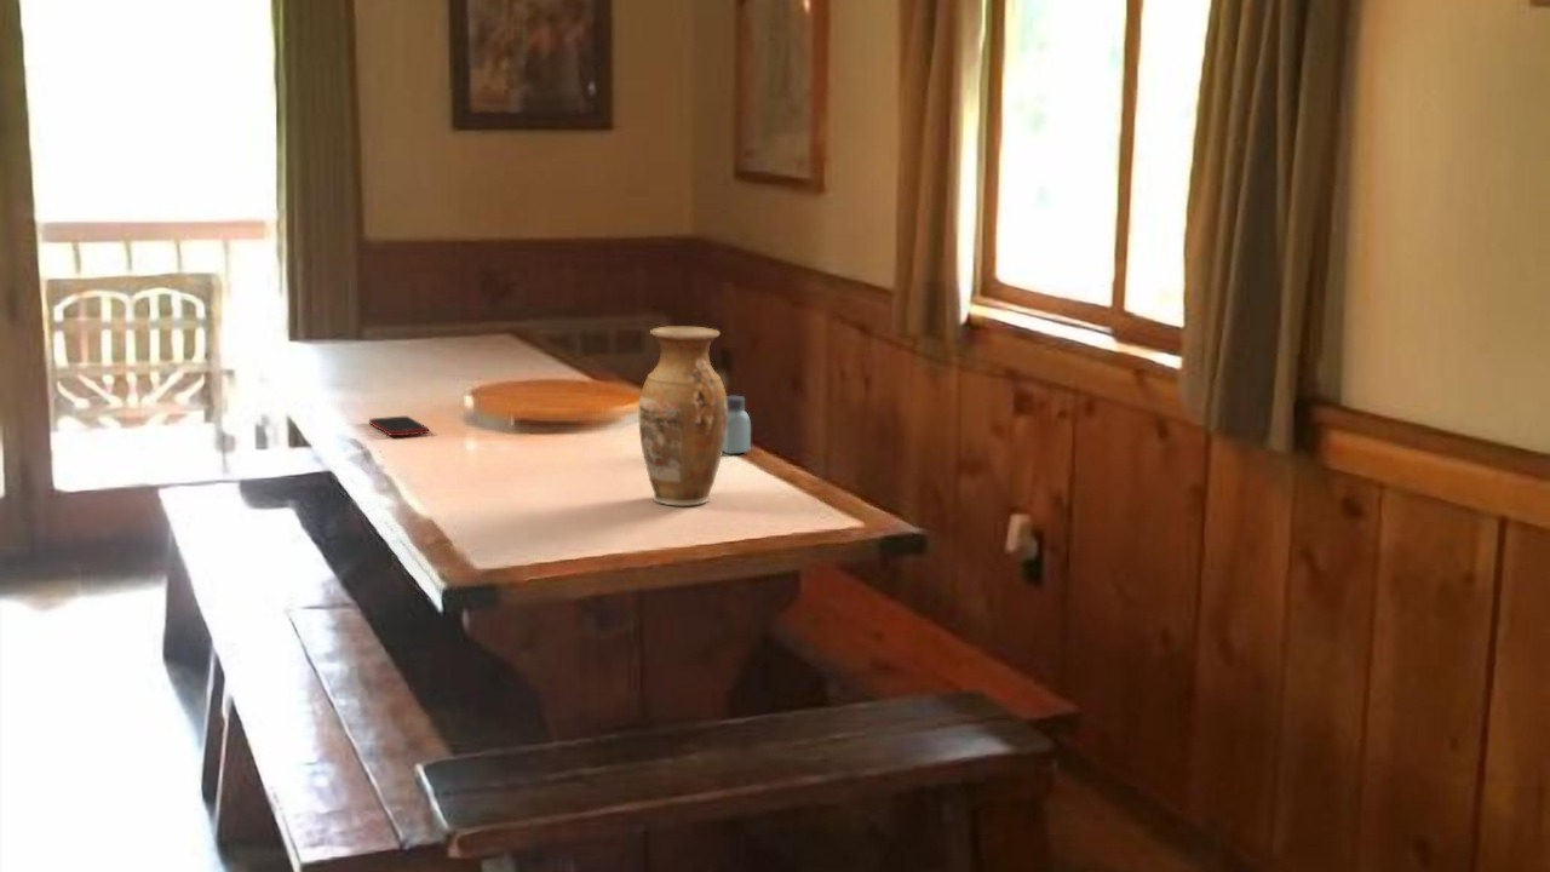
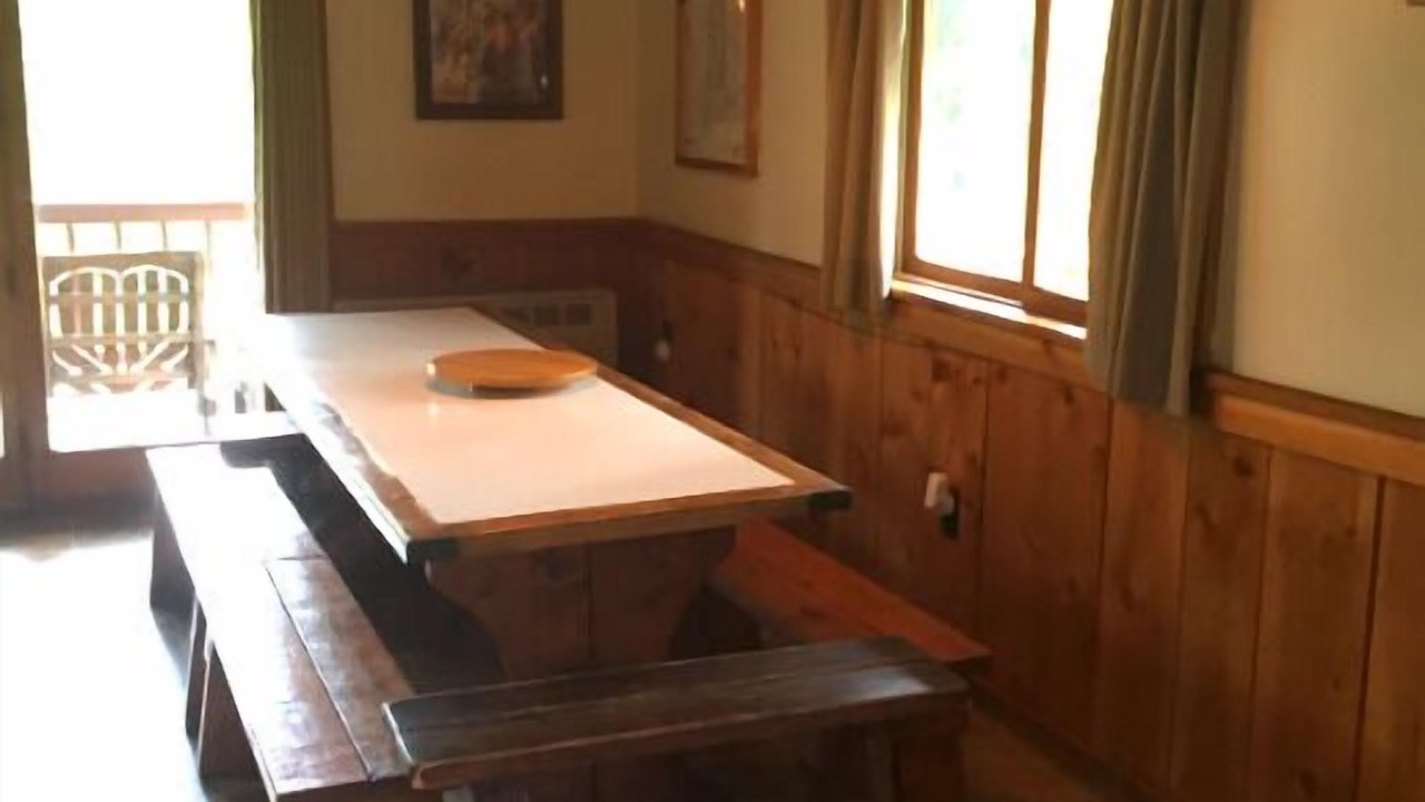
- saltshaker (733, 424)
- cell phone (398, 425)
- vase (682, 414)
